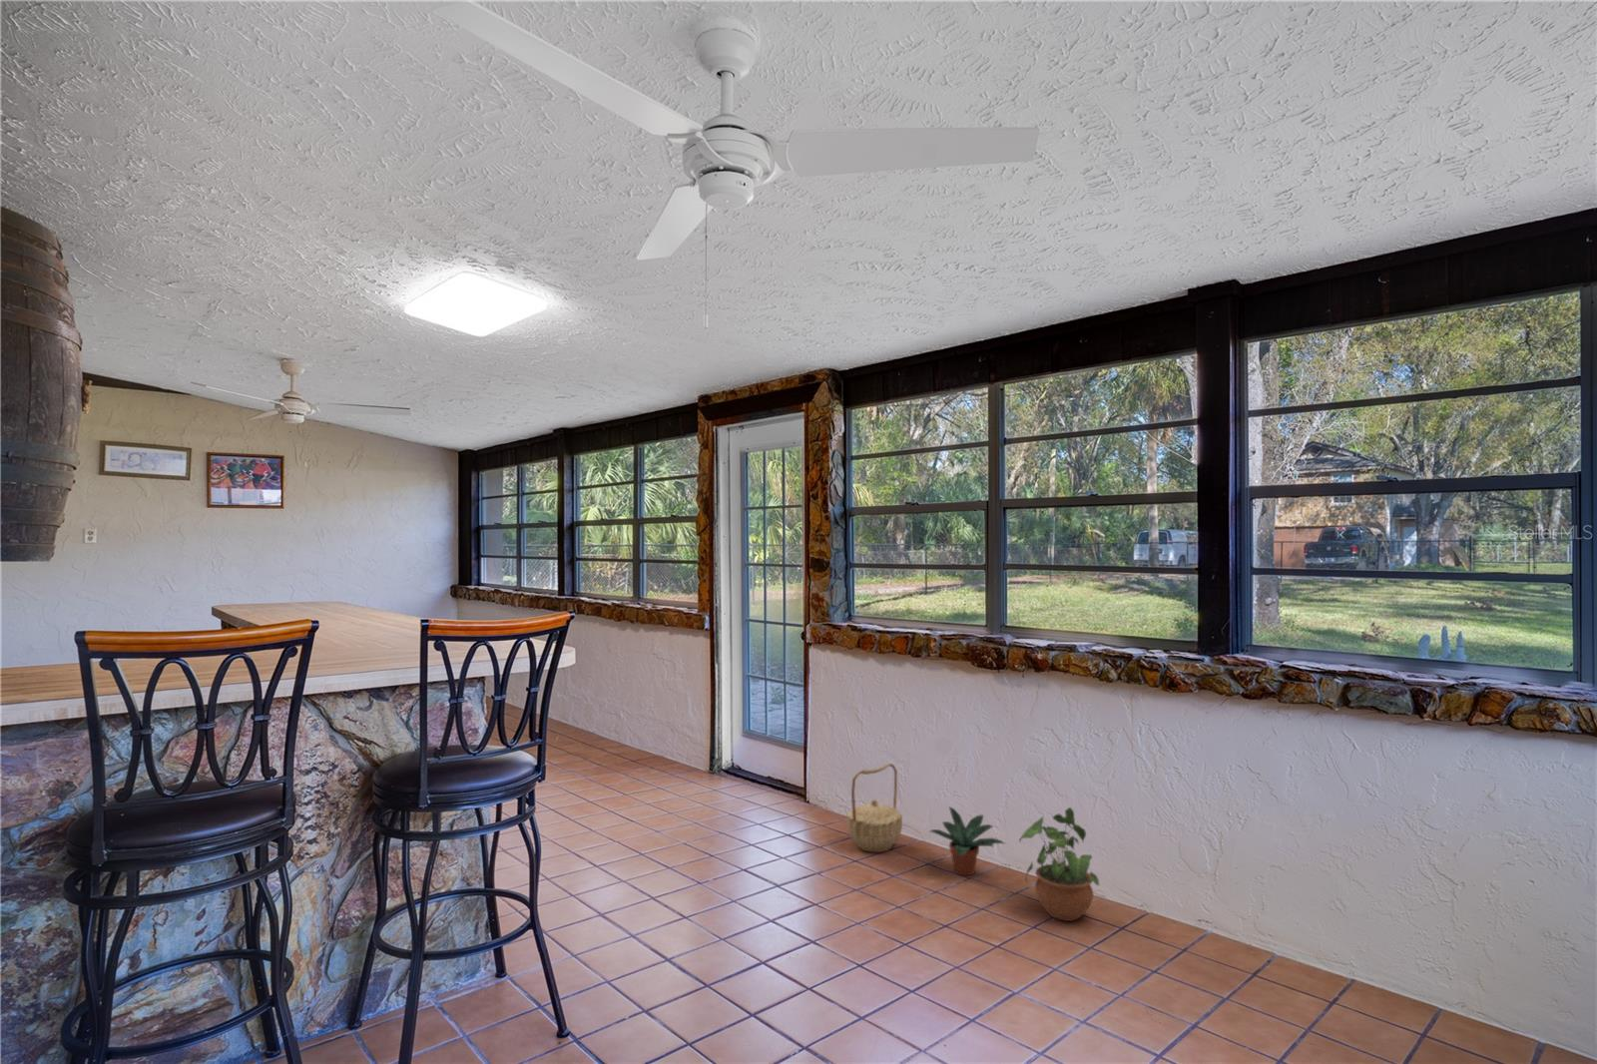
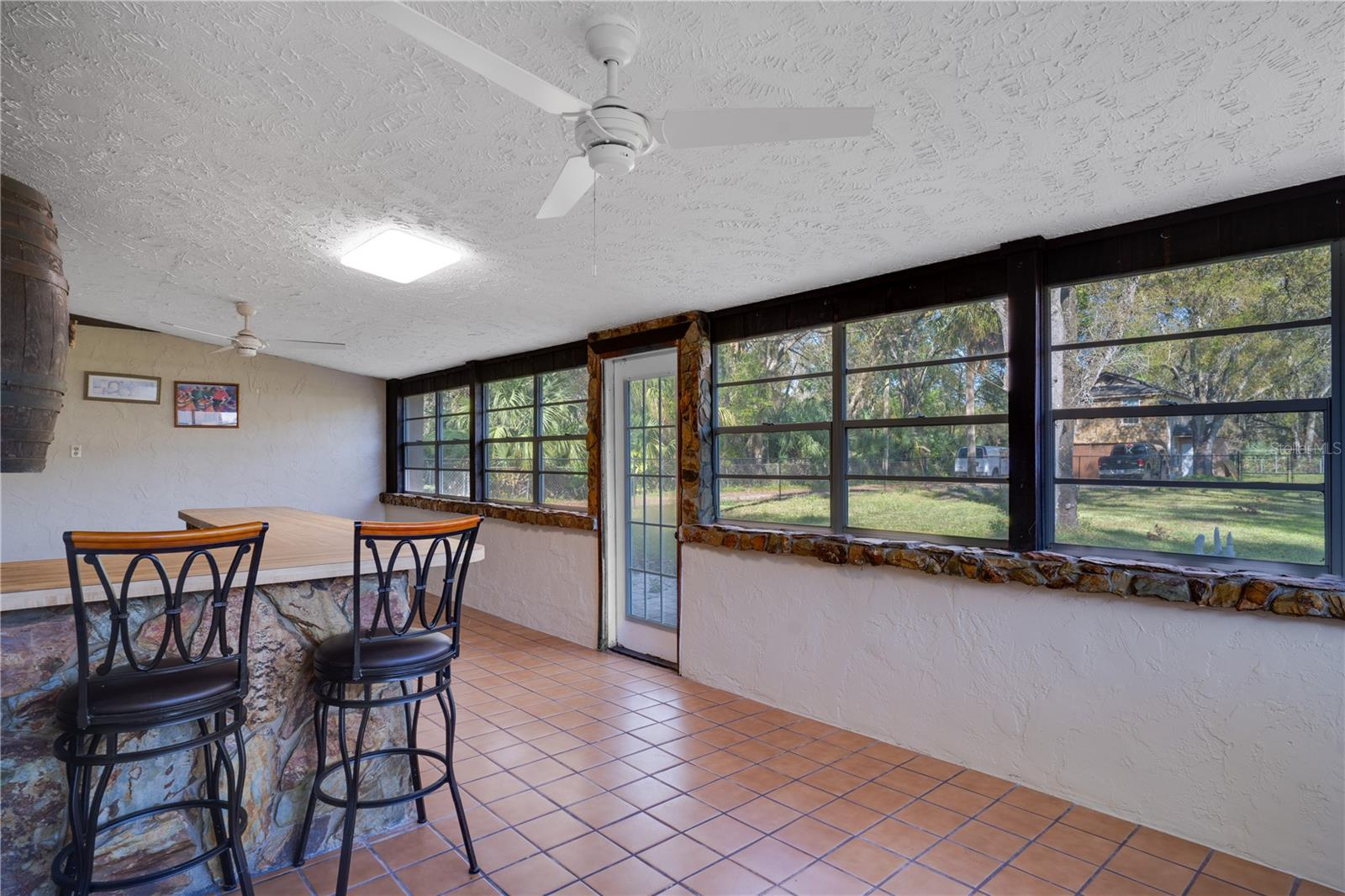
- potted plant (964, 842)
- basket (874, 805)
- potted plant (1064, 860)
